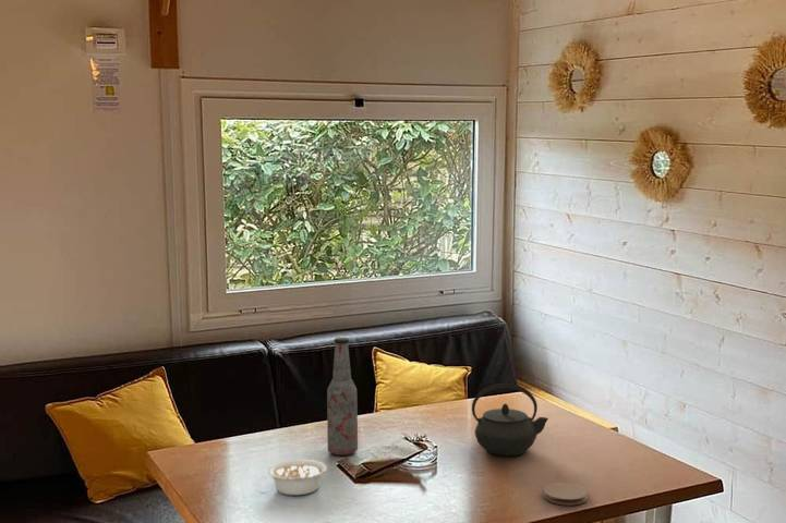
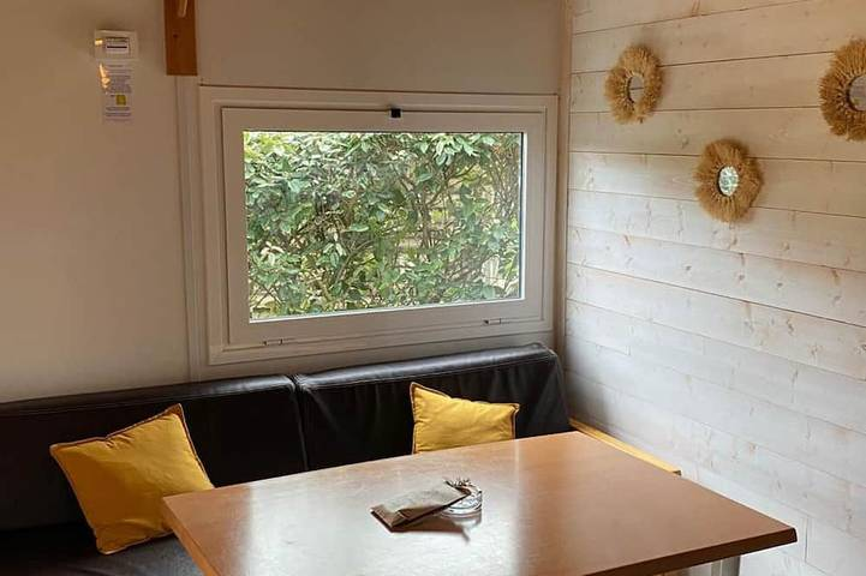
- legume (300, 476)
- kettle (509, 416)
- bottle (341, 396)
- coaster (565, 494)
